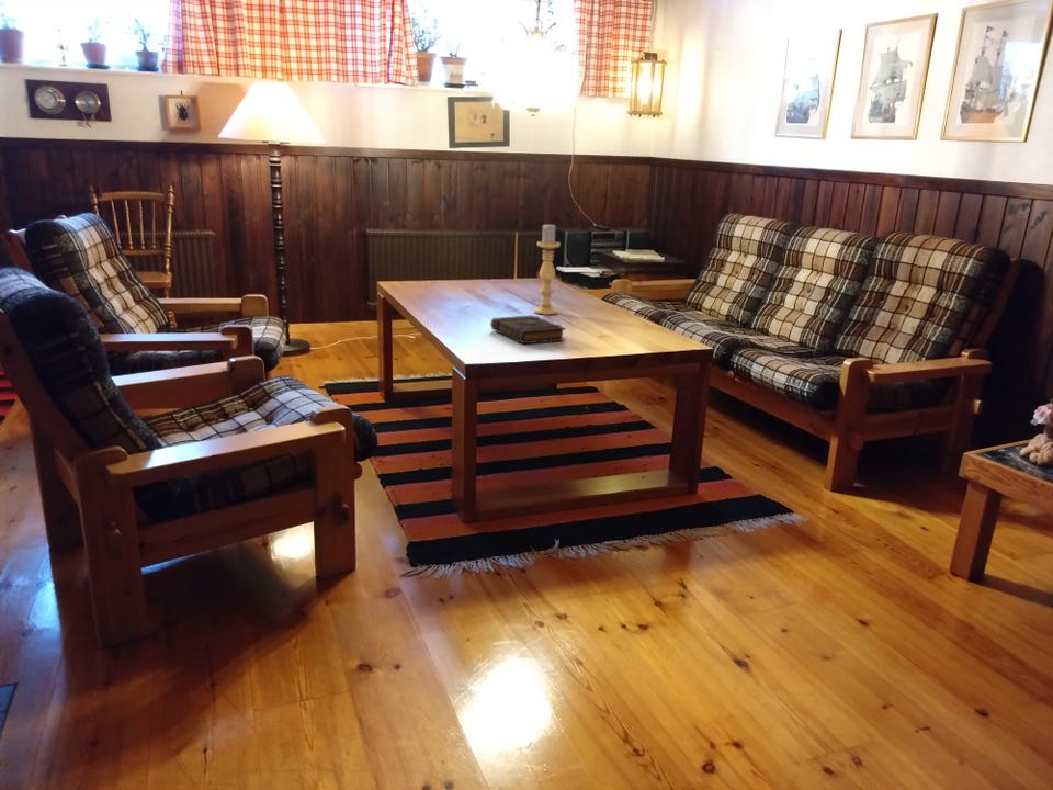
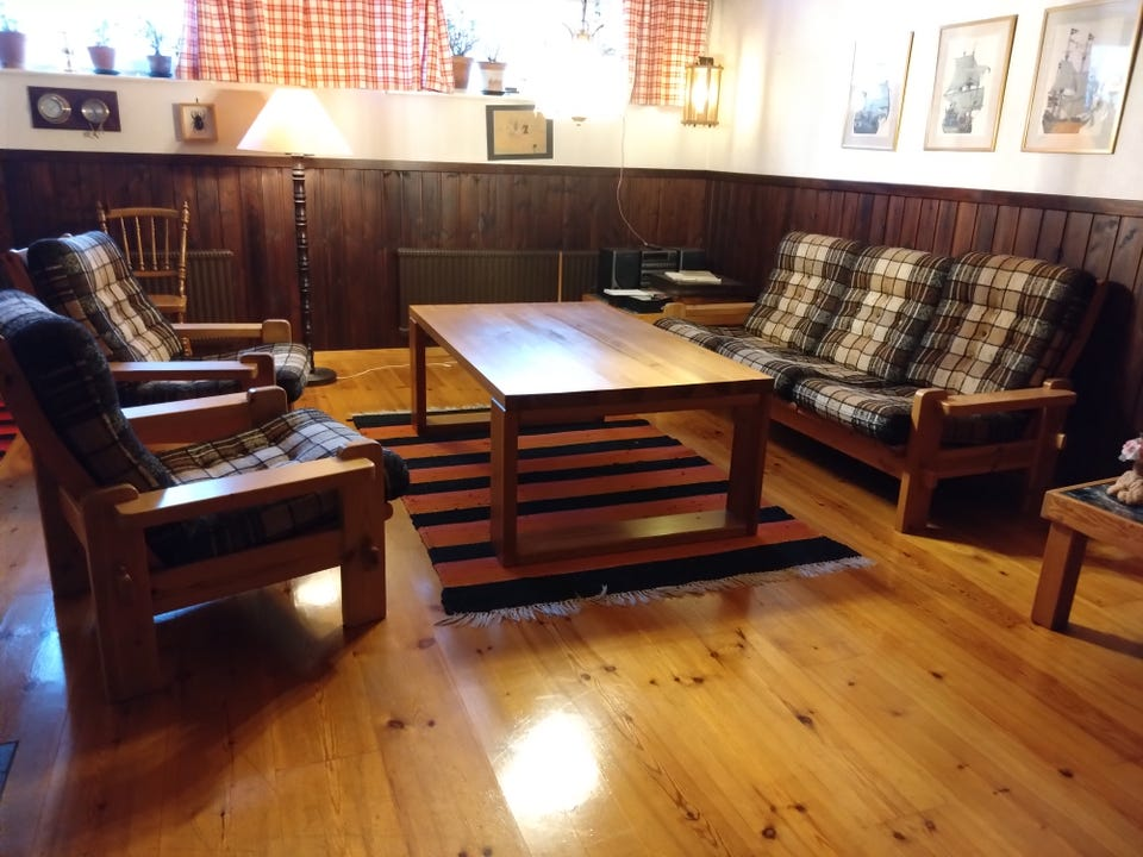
- candle holder (547, 268)
- book (526, 328)
